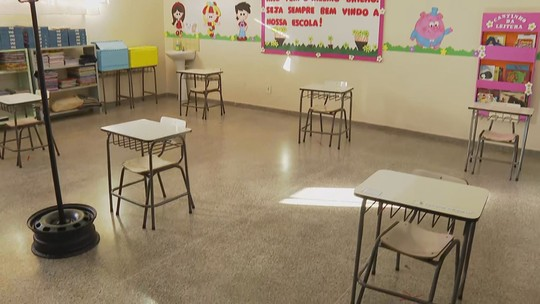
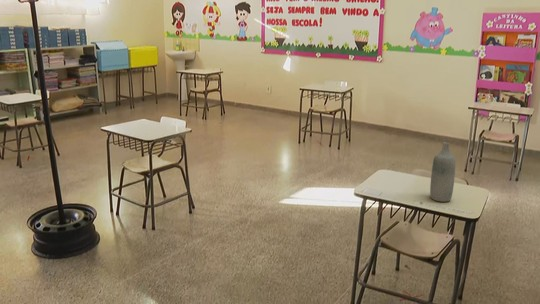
+ bottle (443, 171)
